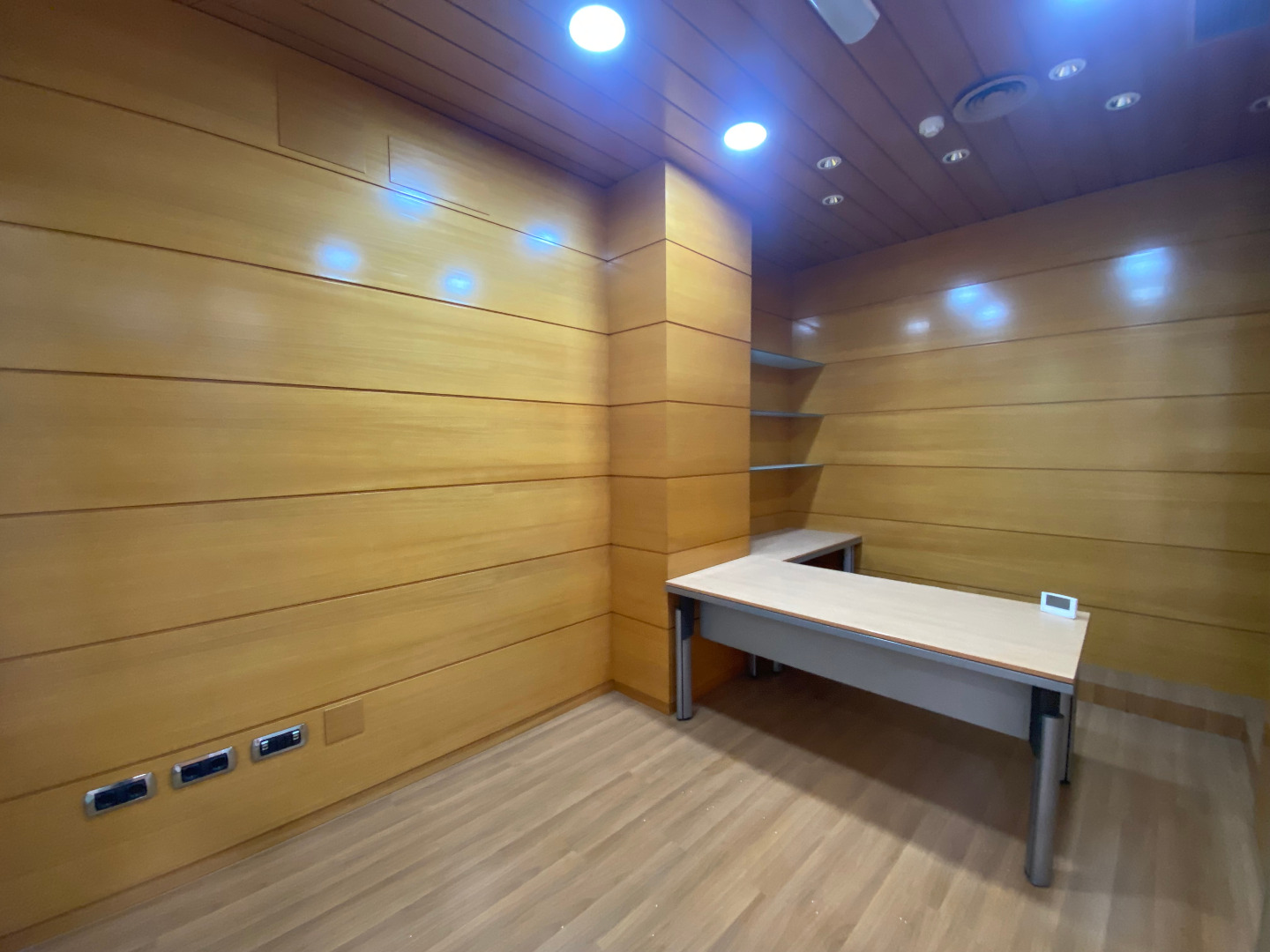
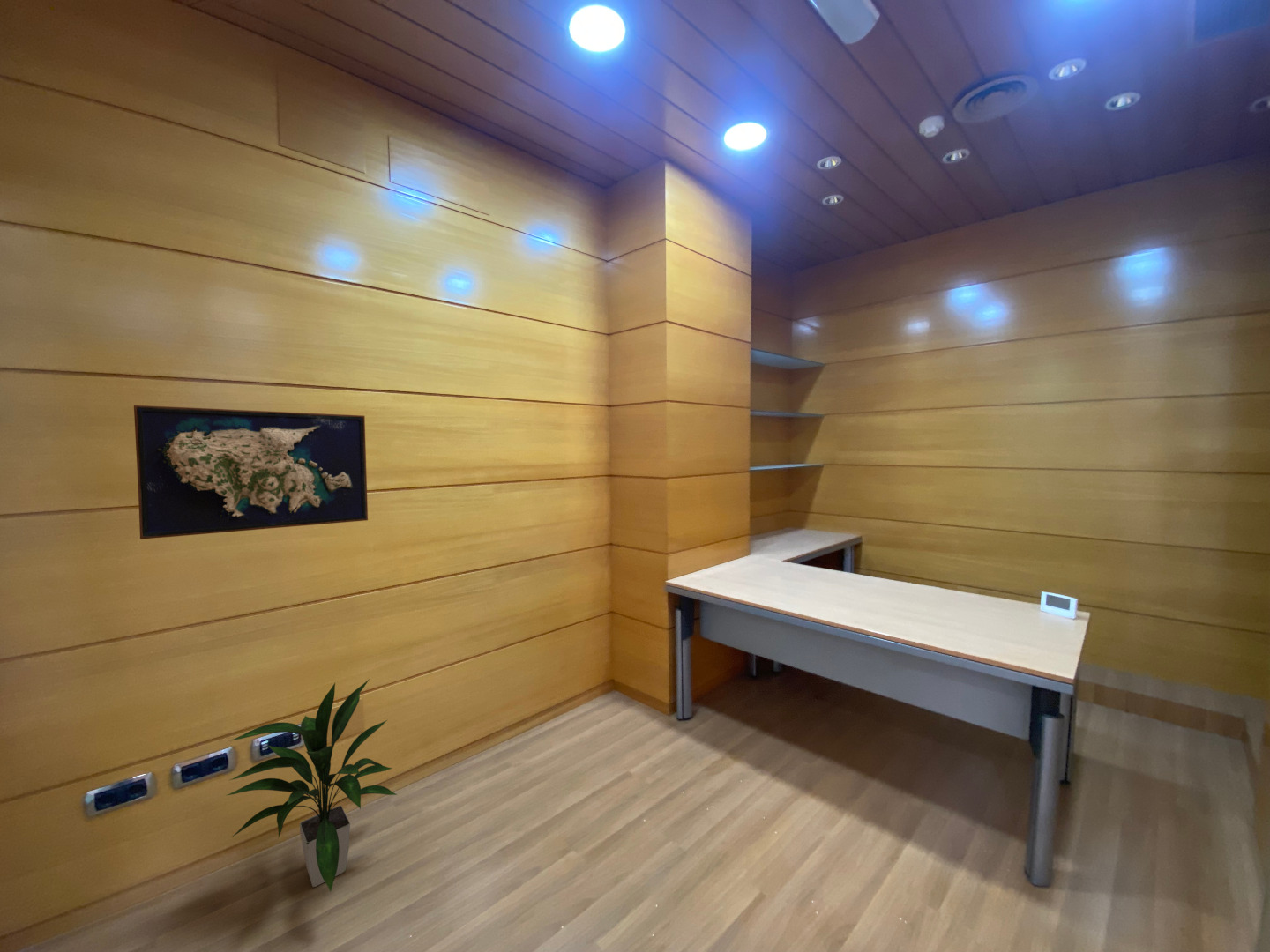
+ map (266, 470)
+ indoor plant (320, 785)
